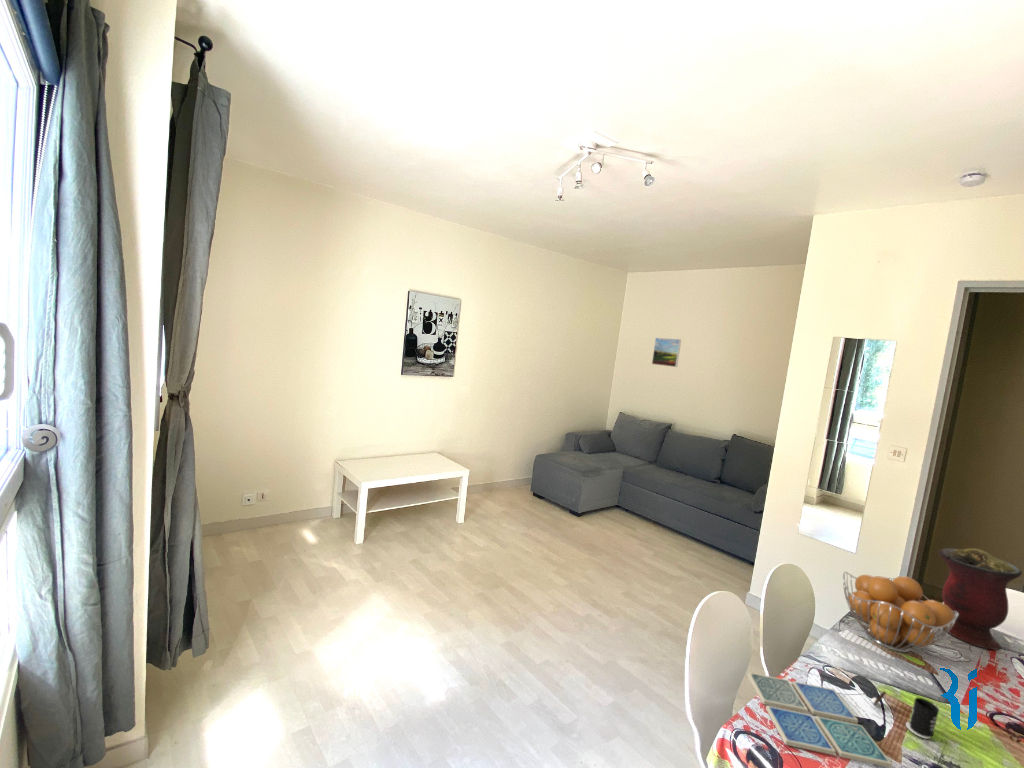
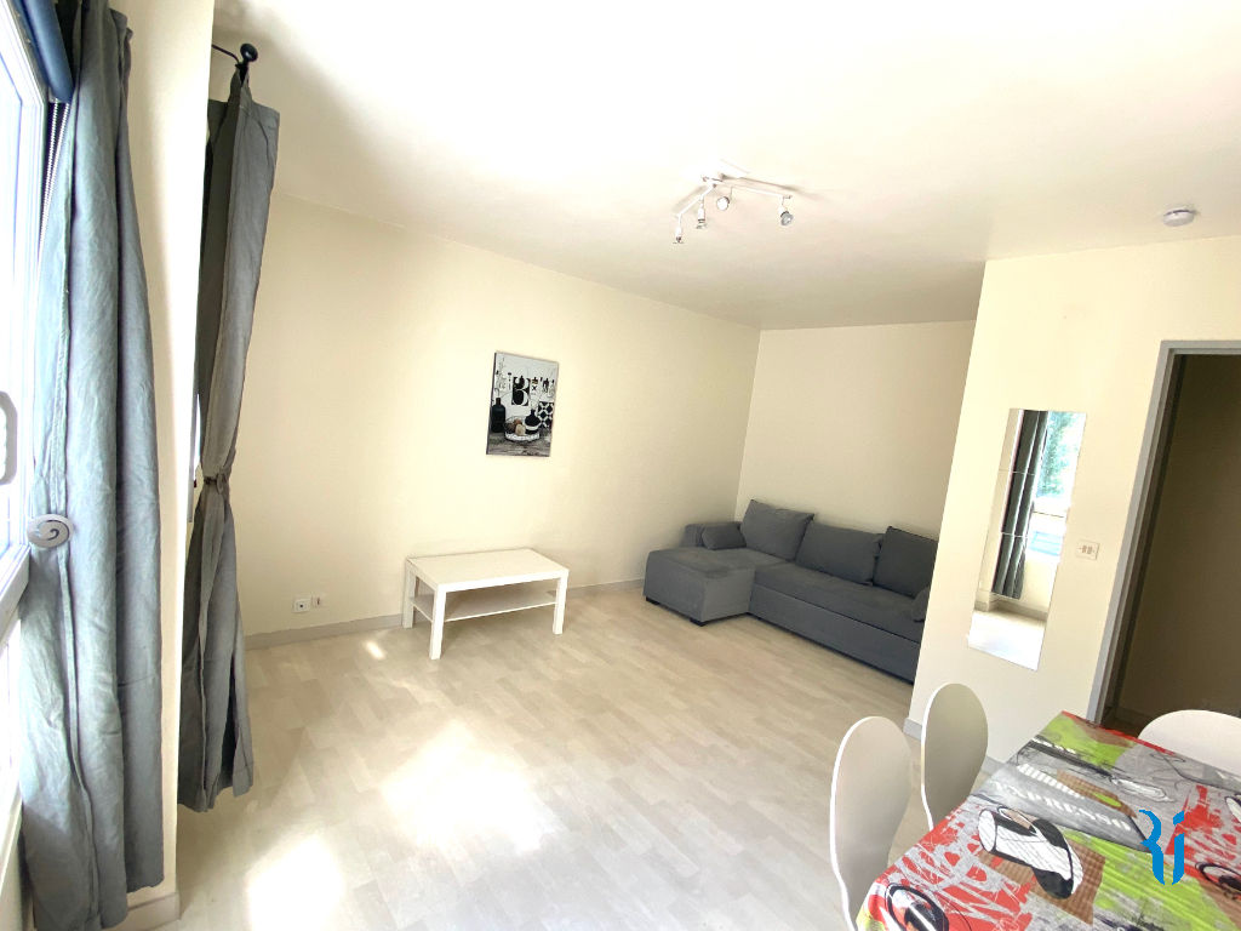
- mug (913, 705)
- vase (971, 592)
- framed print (666, 352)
- fruit basket (893, 610)
- drink coaster (812, 714)
